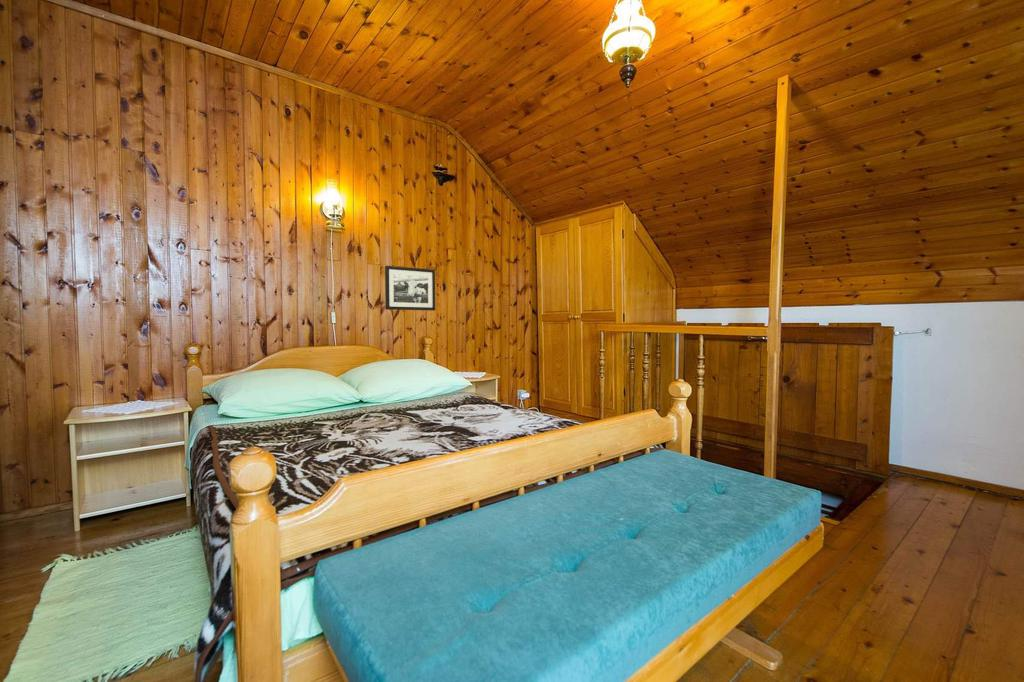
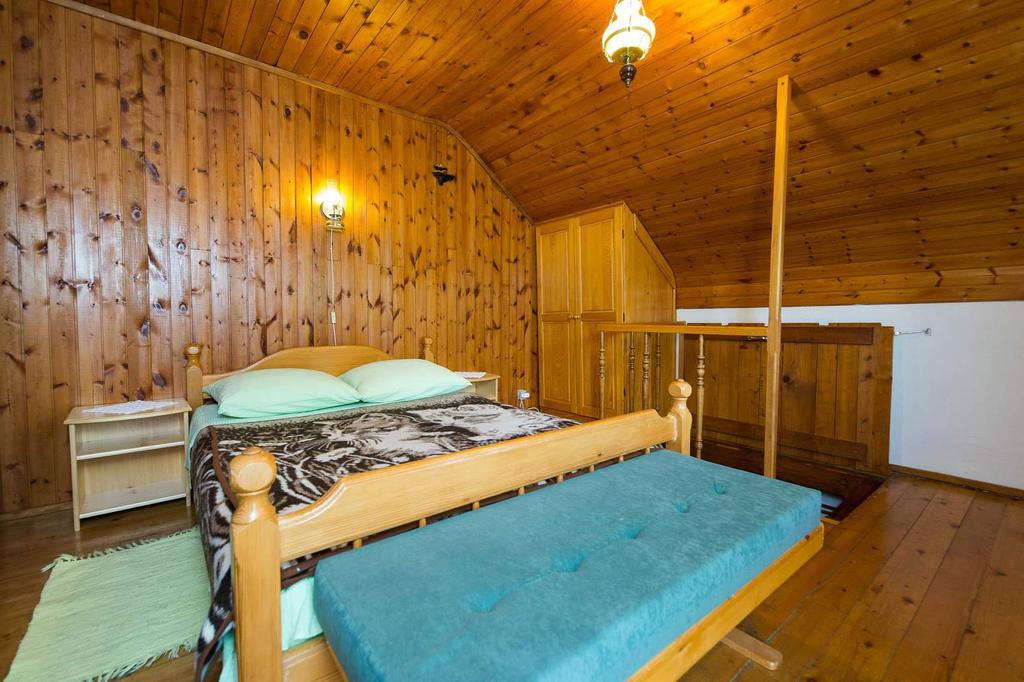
- picture frame (411, 288)
